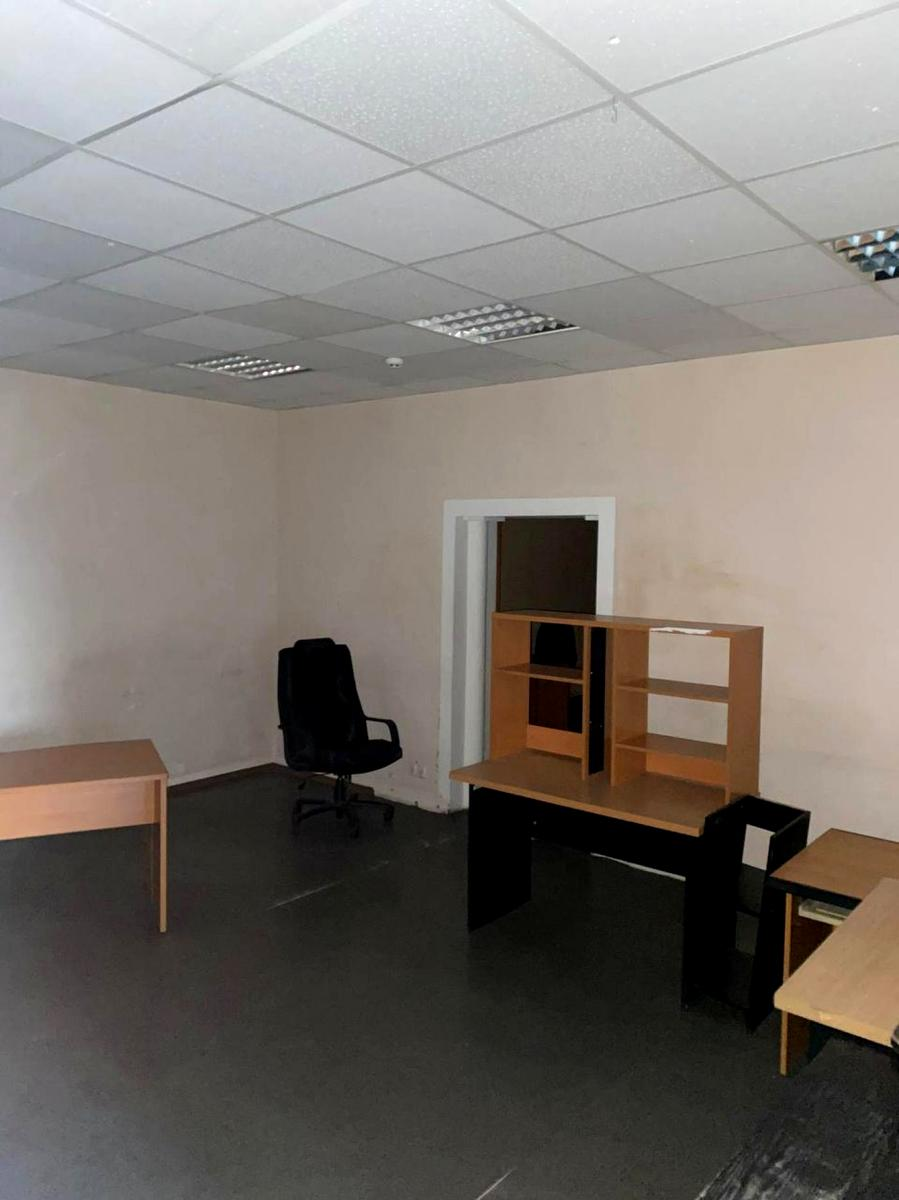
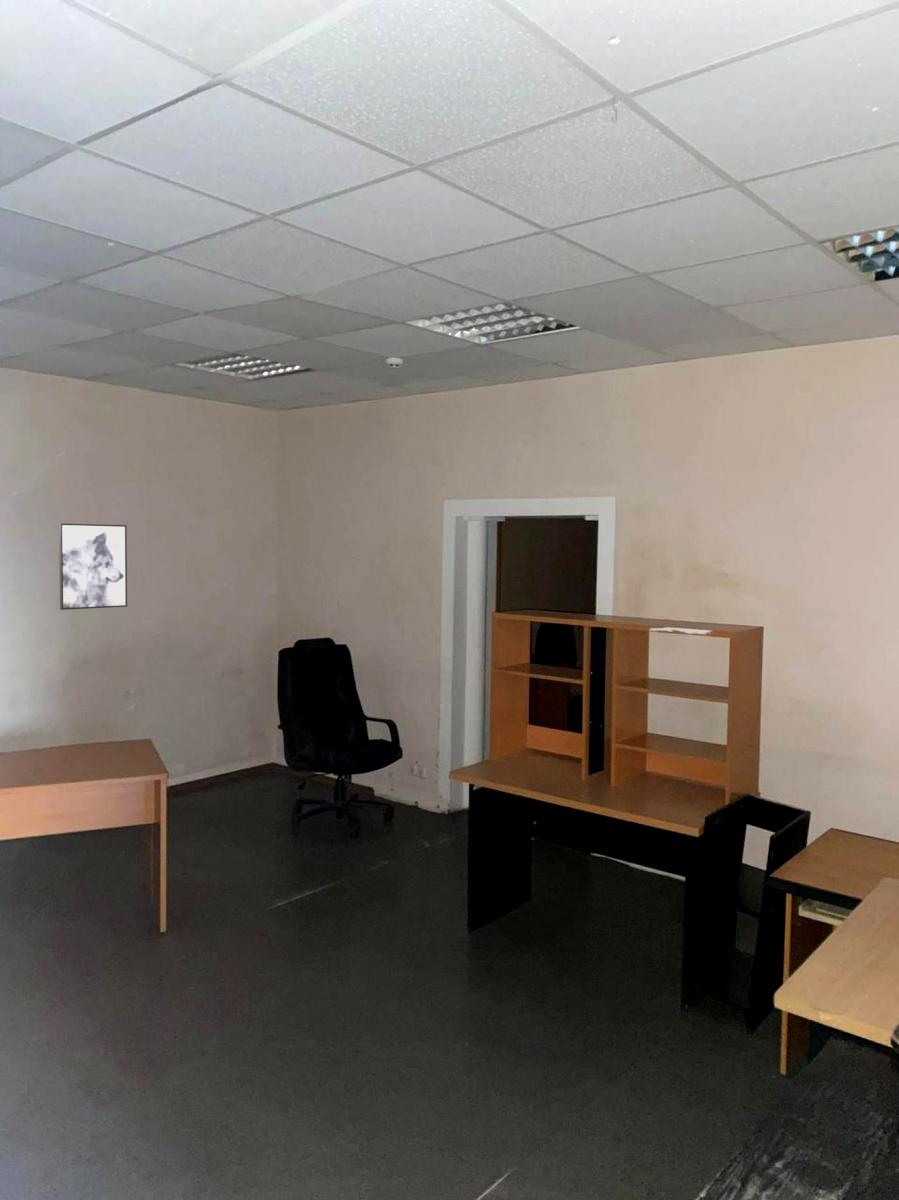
+ wall art (94, 566)
